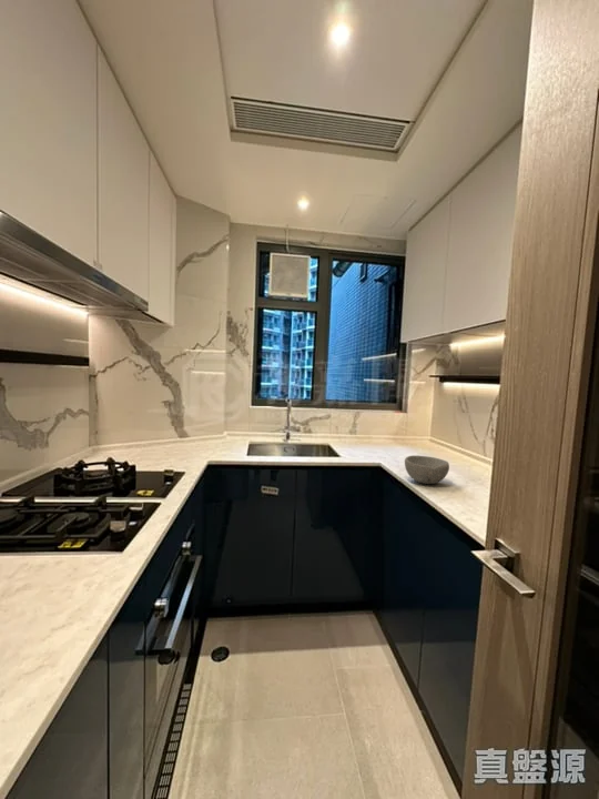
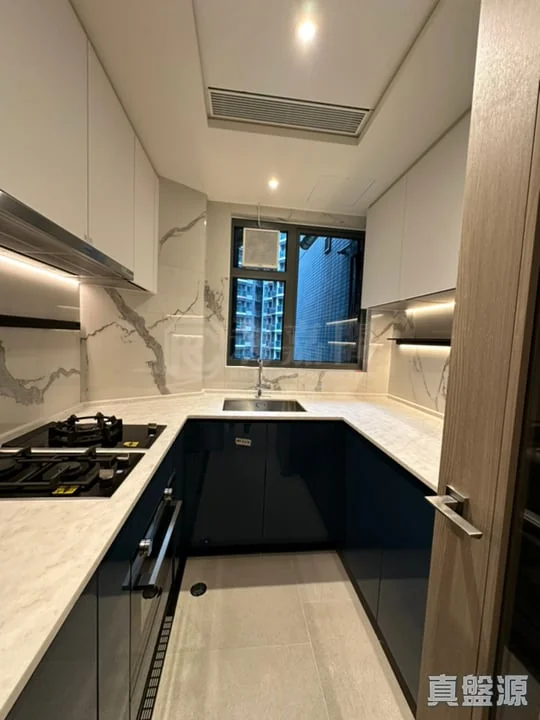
- bowl (426, 471)
